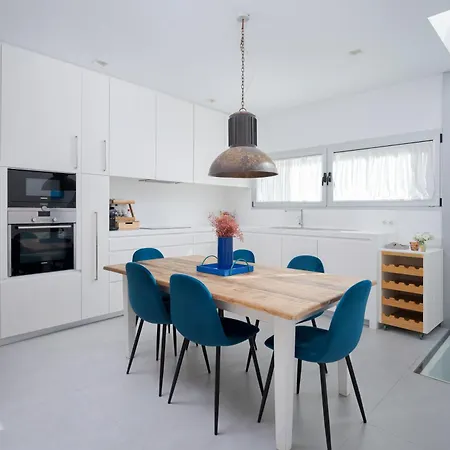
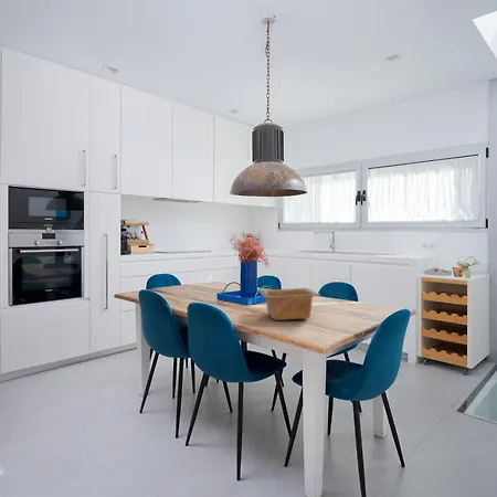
+ serving bowl (287, 304)
